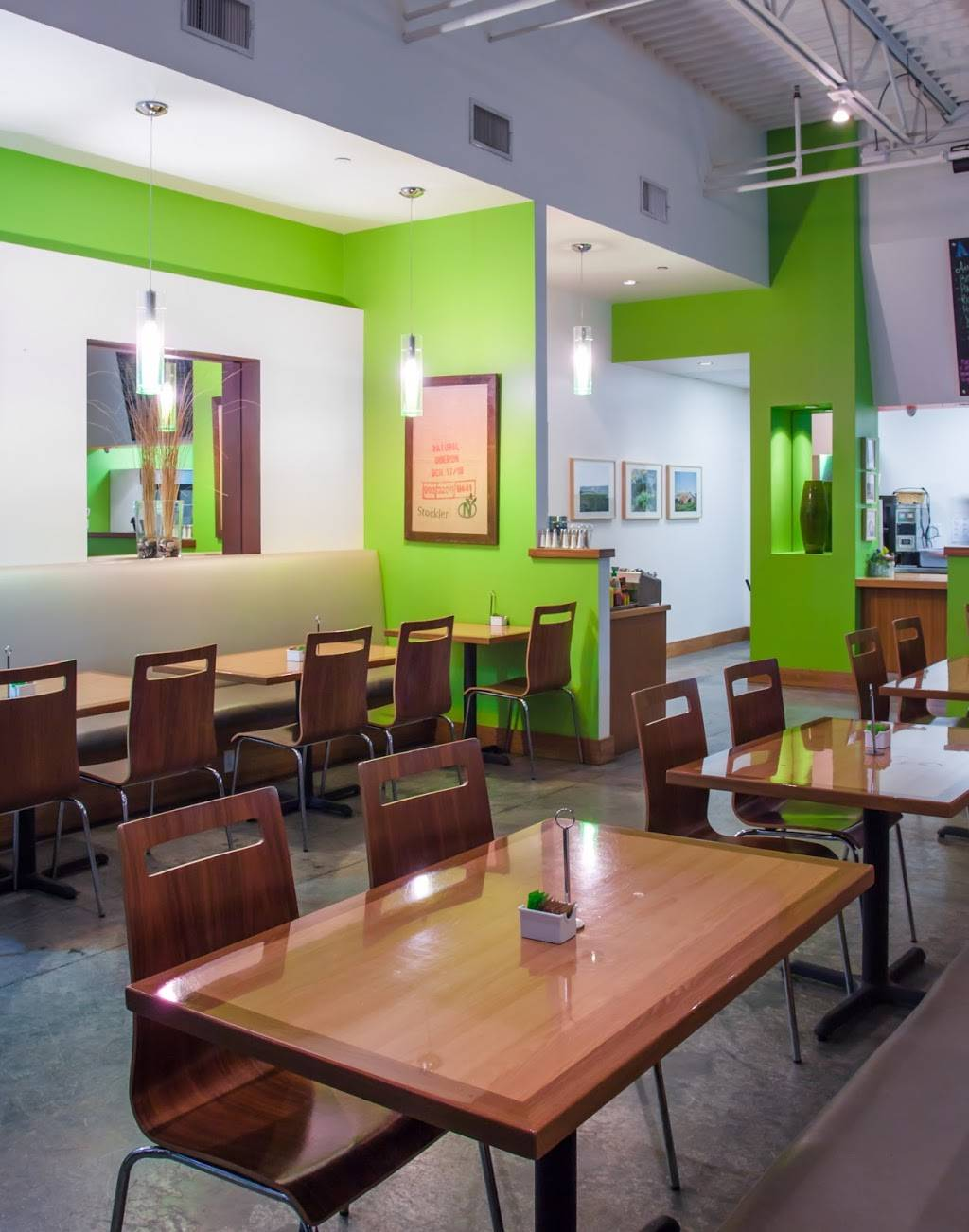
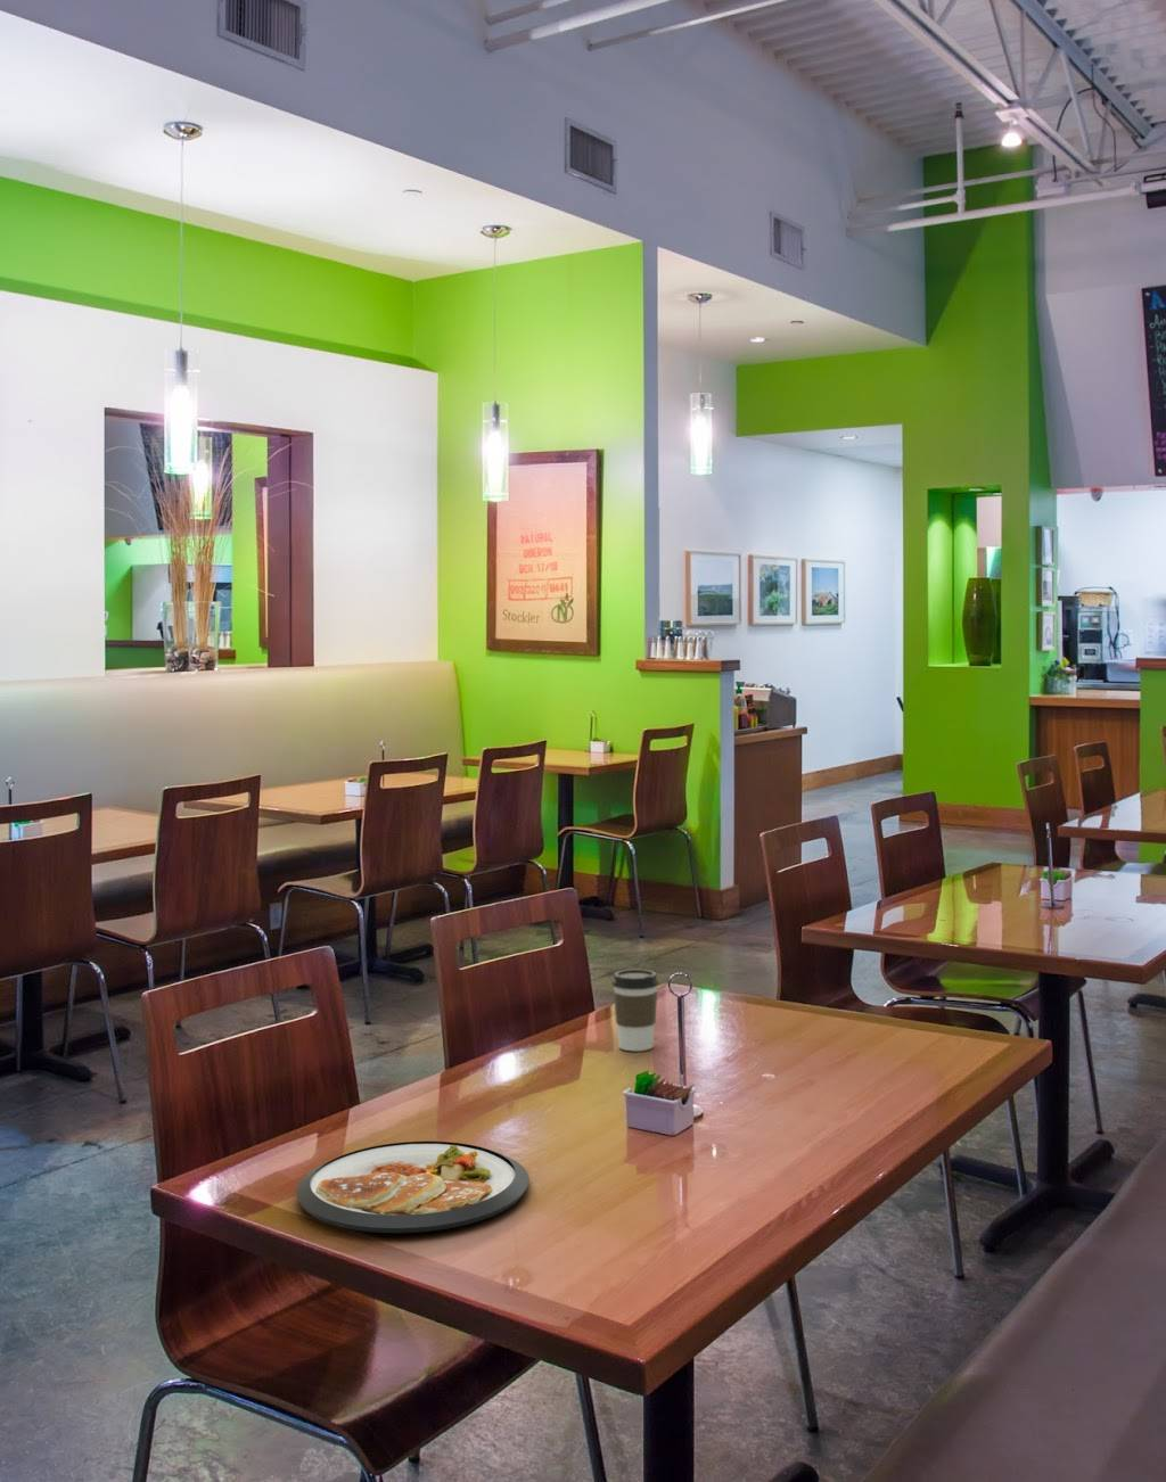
+ coffee cup (635, 1009)
+ dish (414, 1176)
